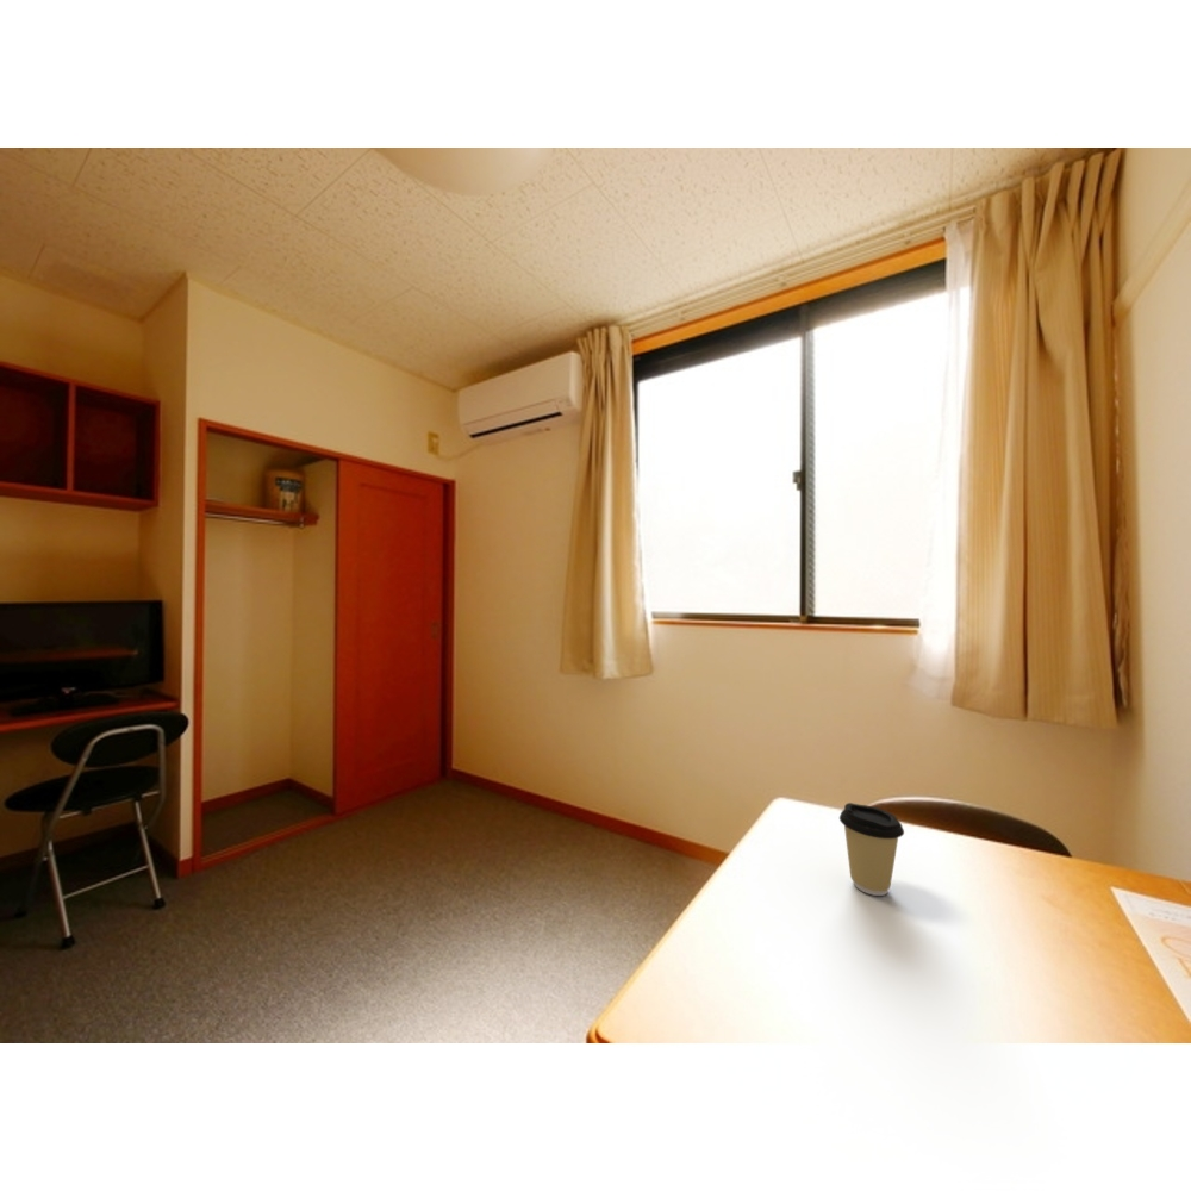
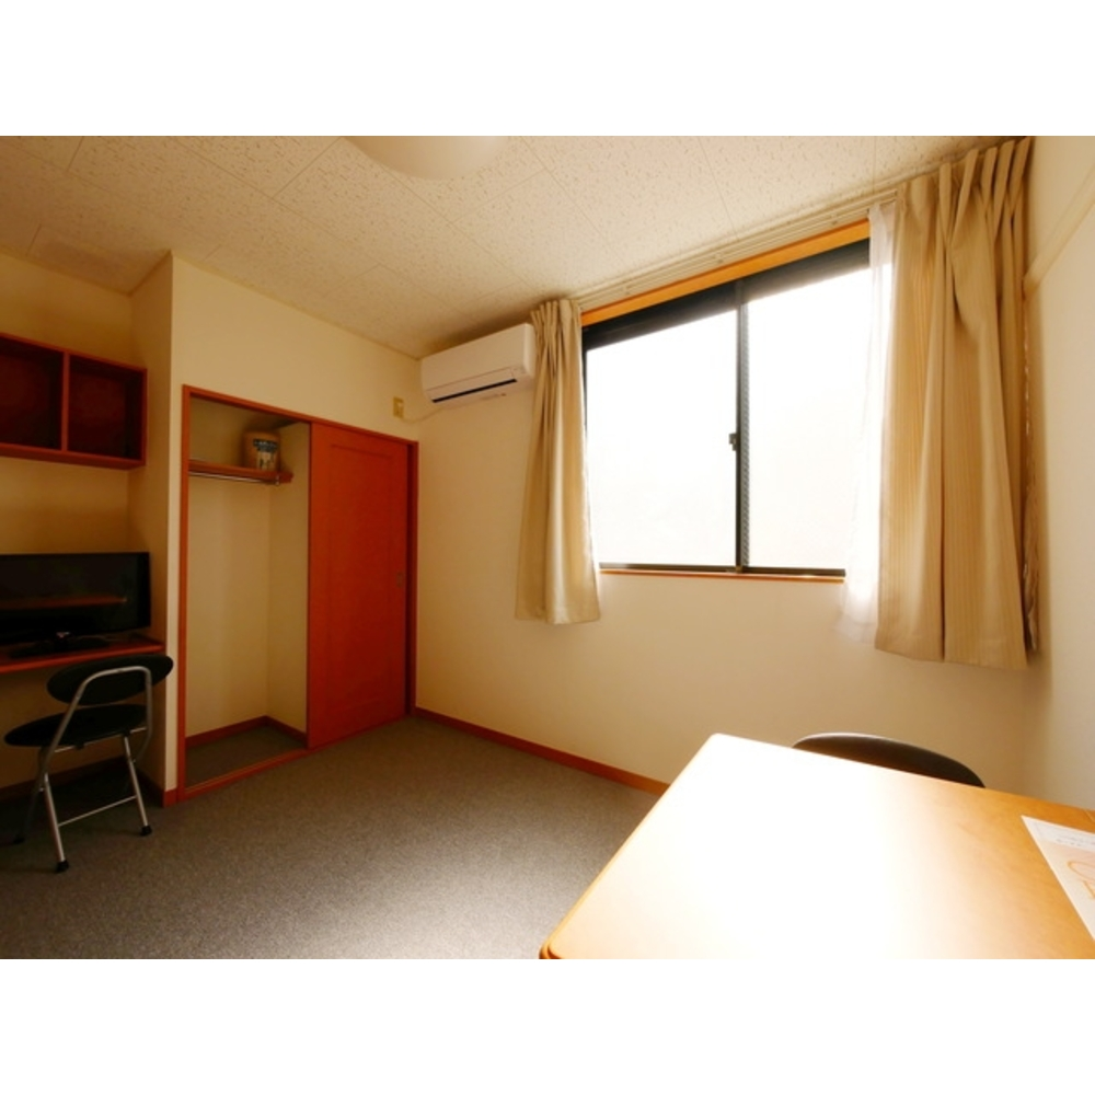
- coffee cup (869, 848)
